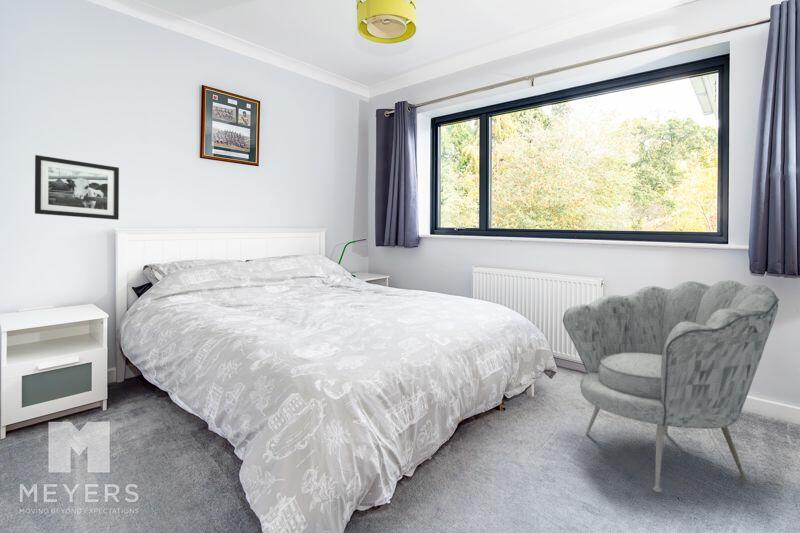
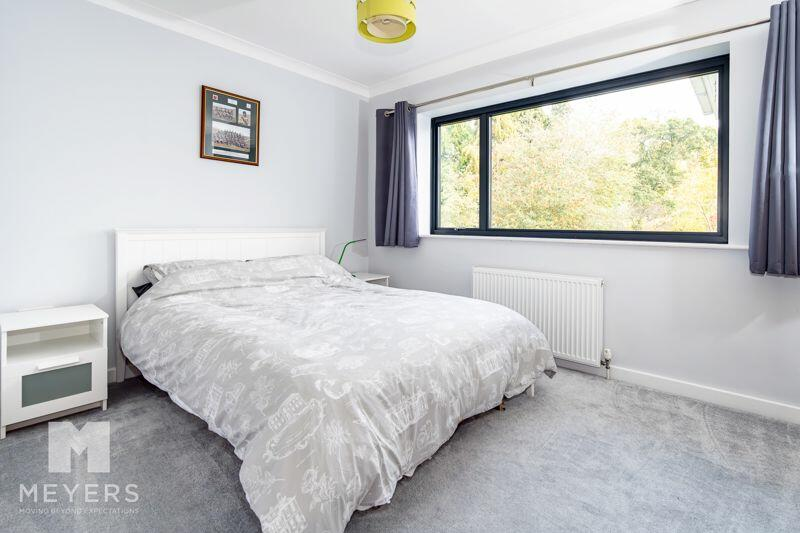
- armchair (664, 369)
- picture frame (79, 189)
